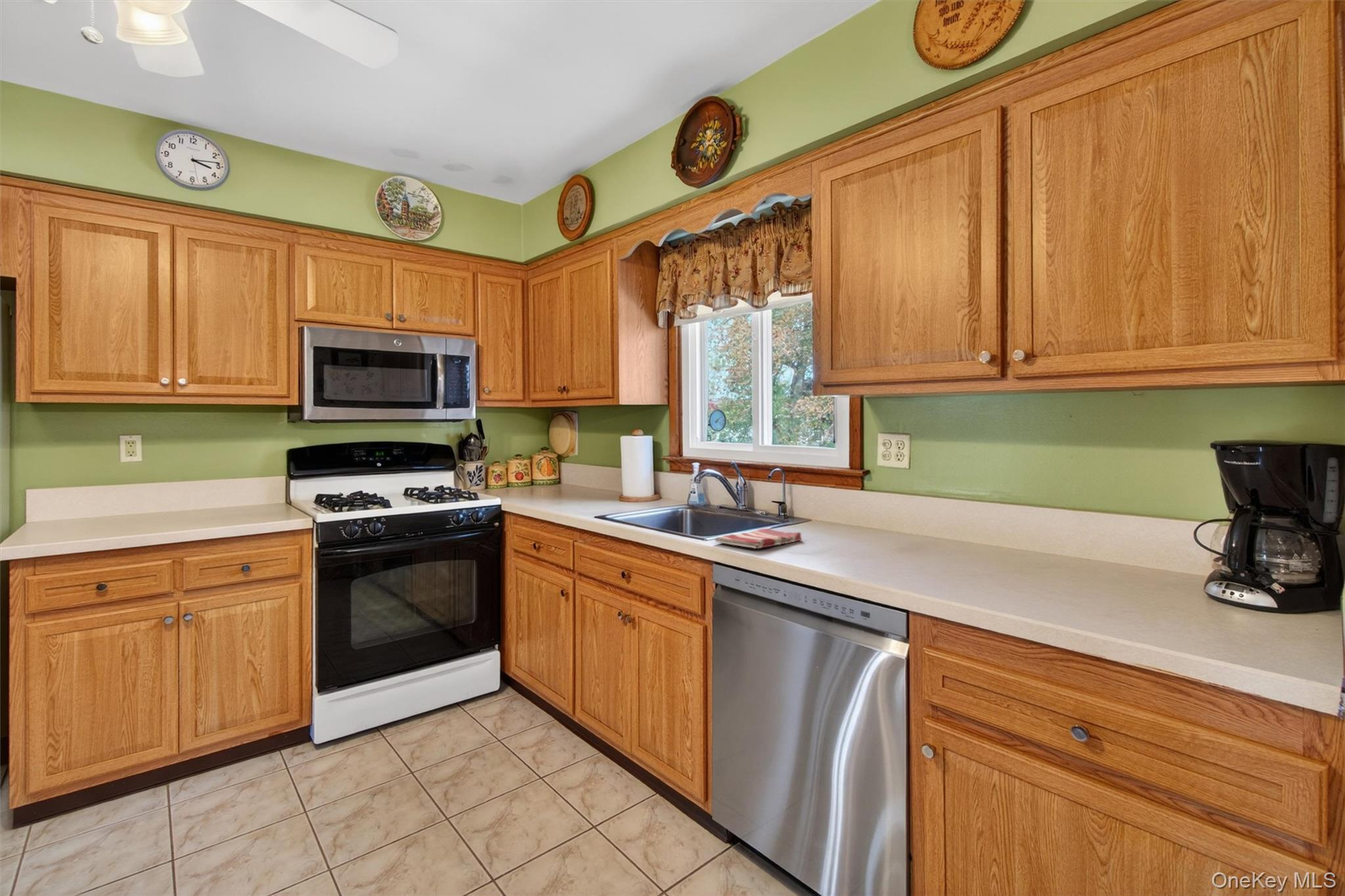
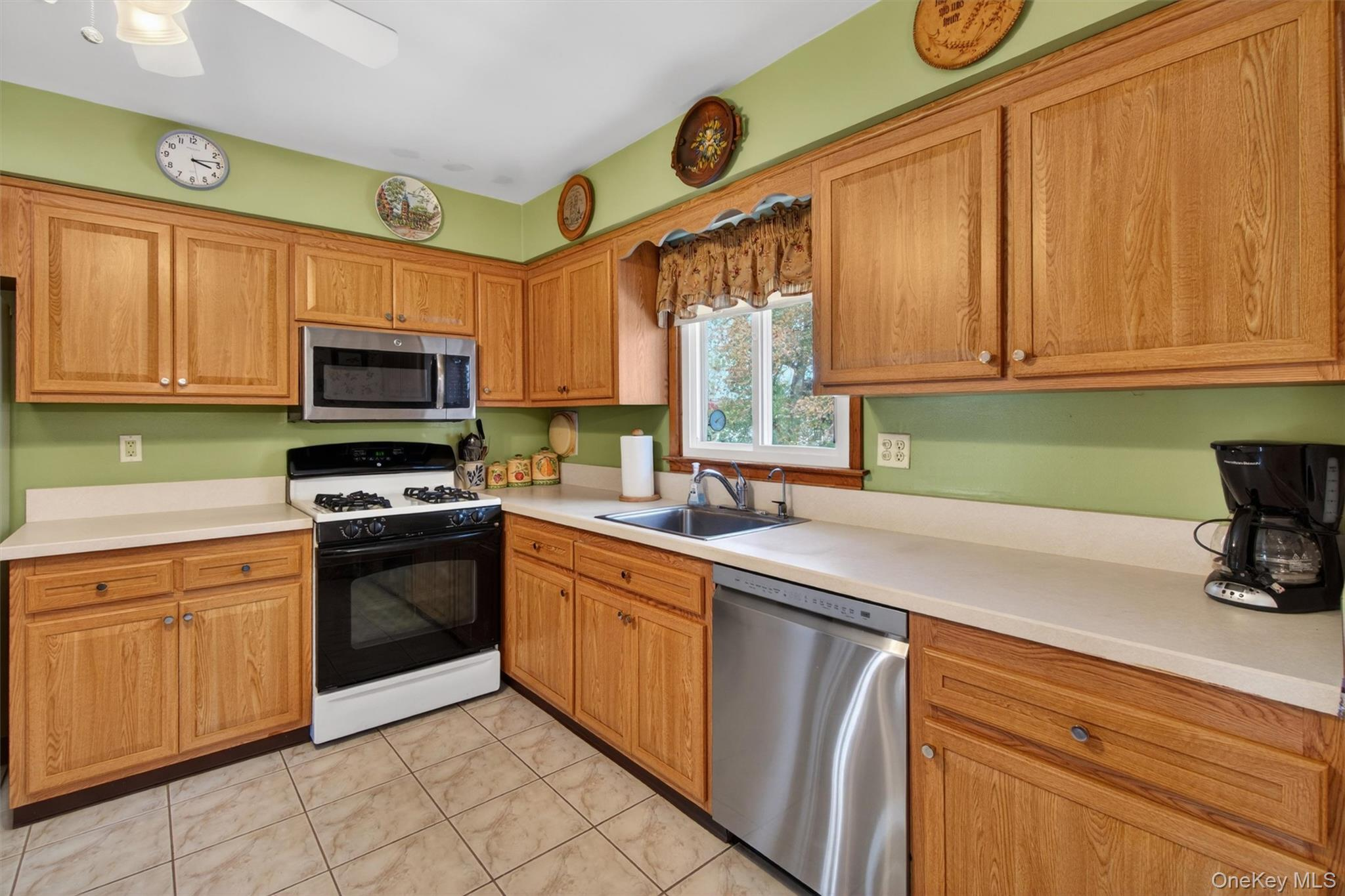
- dish towel (759, 537)
